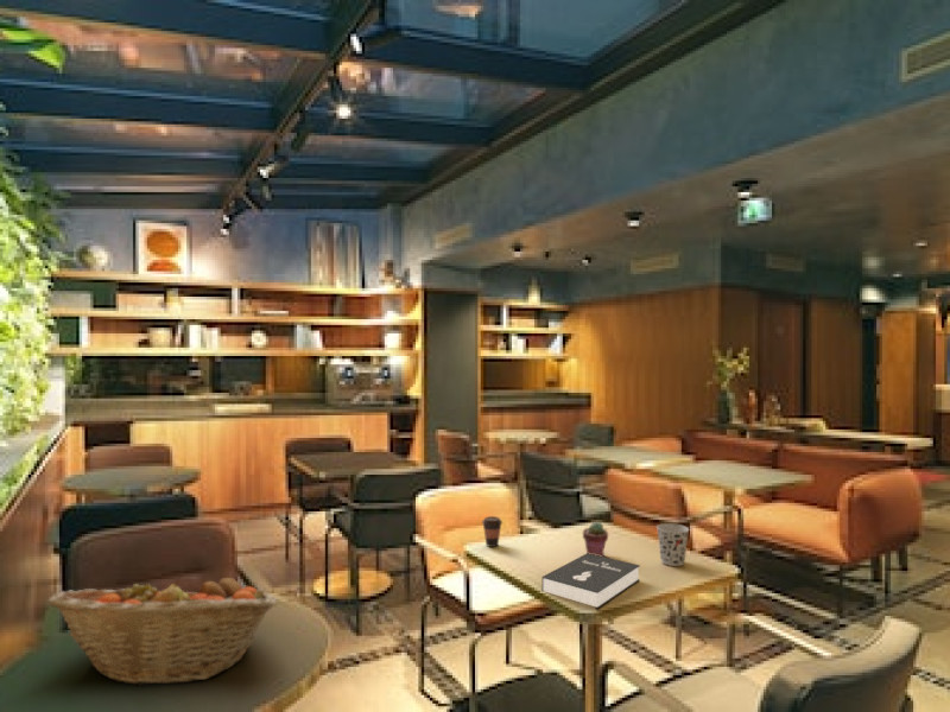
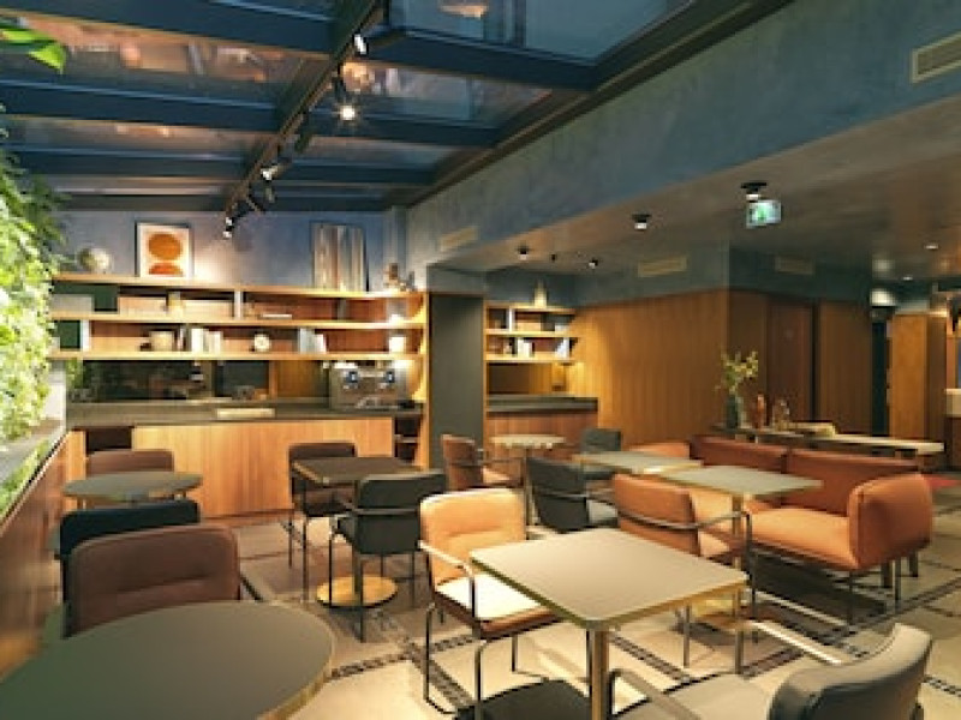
- coffee cup (492, 532)
- booklet (591, 578)
- cup (672, 545)
- potted succulent (595, 538)
- fruit basket (167, 615)
